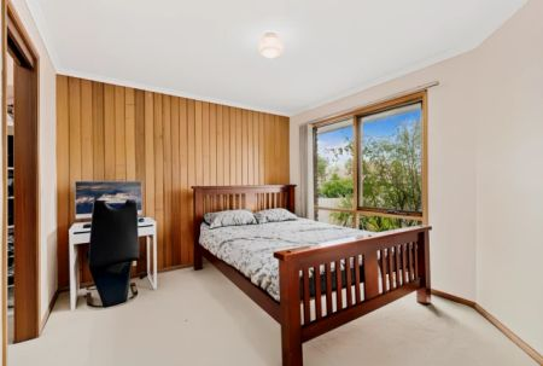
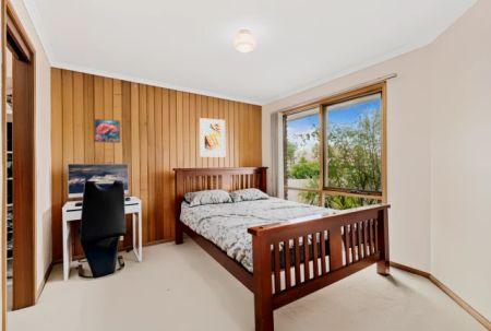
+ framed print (107, 130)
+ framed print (212, 138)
